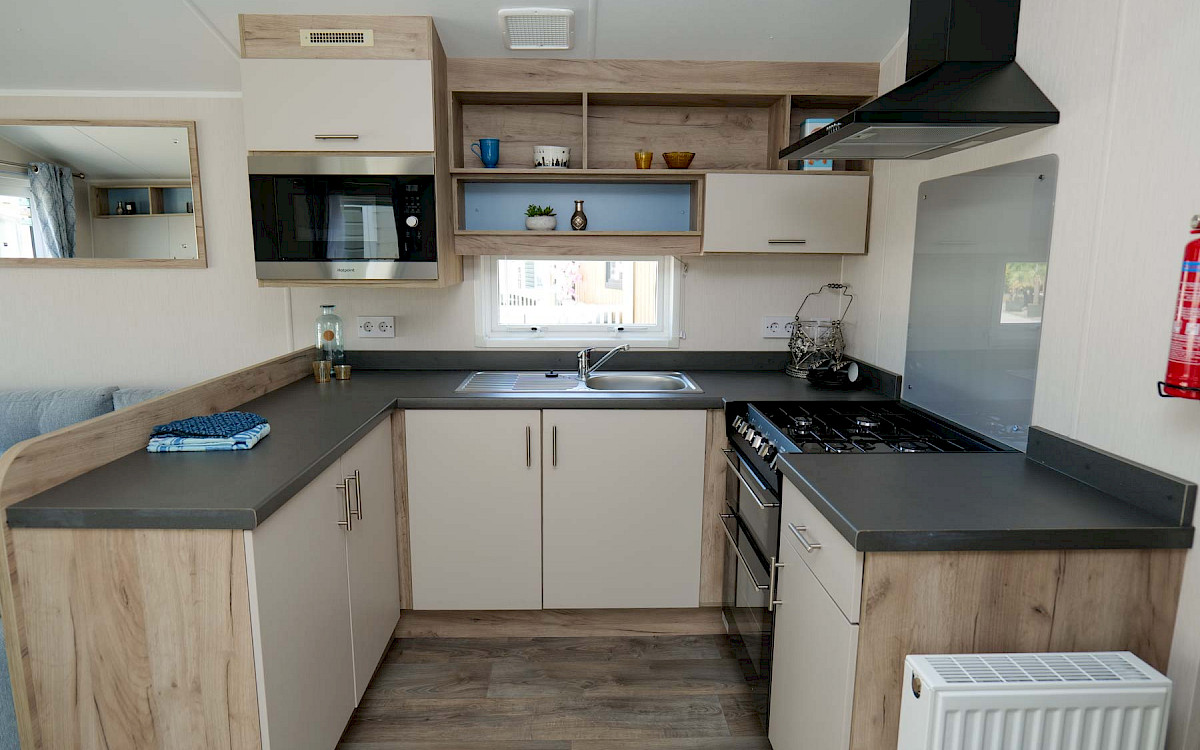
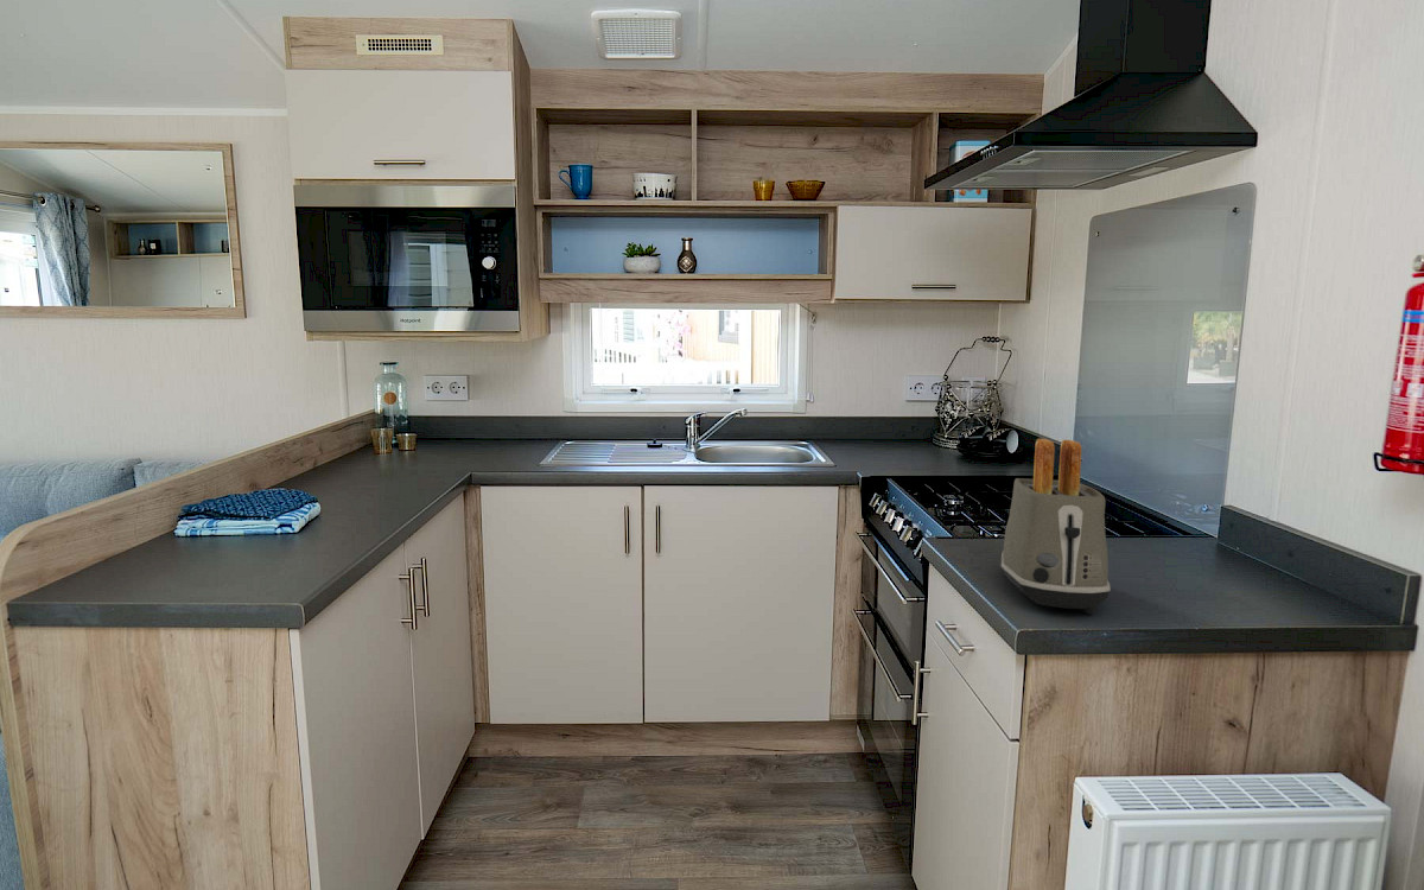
+ toaster (1055, 516)
